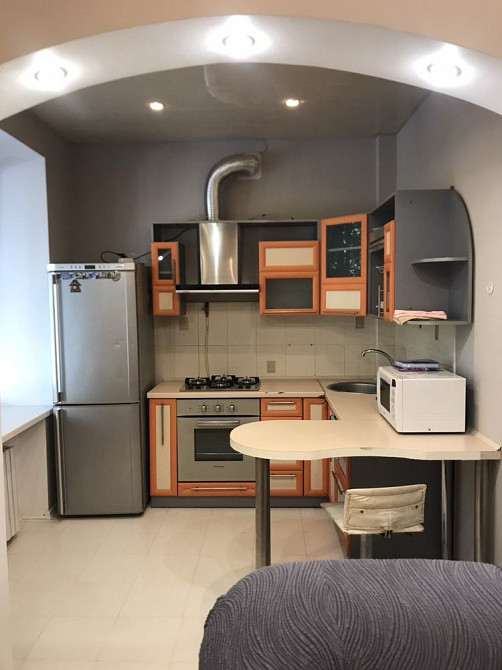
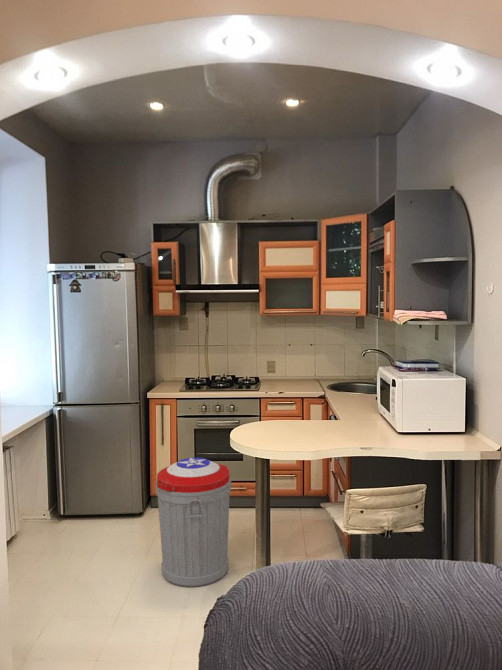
+ trash can (194, 516)
